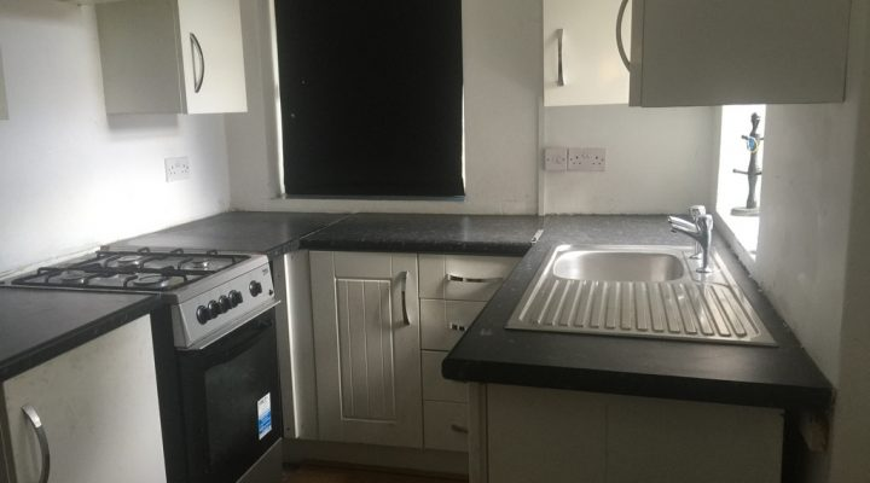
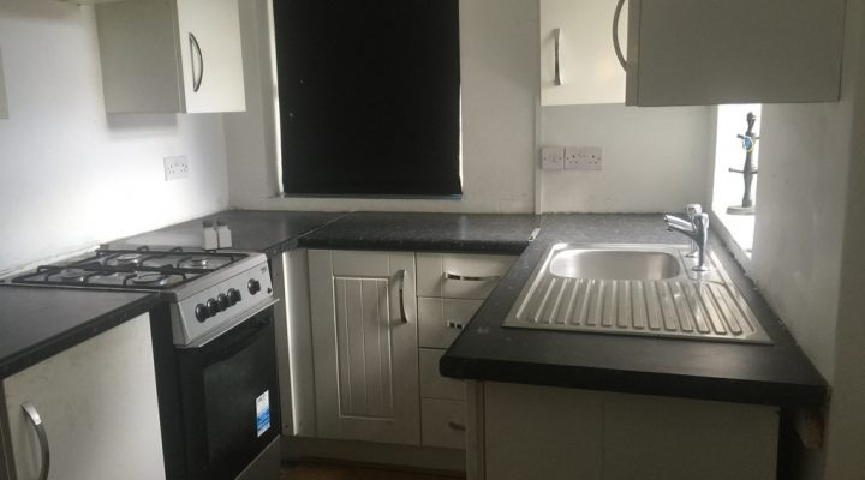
+ salt and pepper shaker (215, 233)
